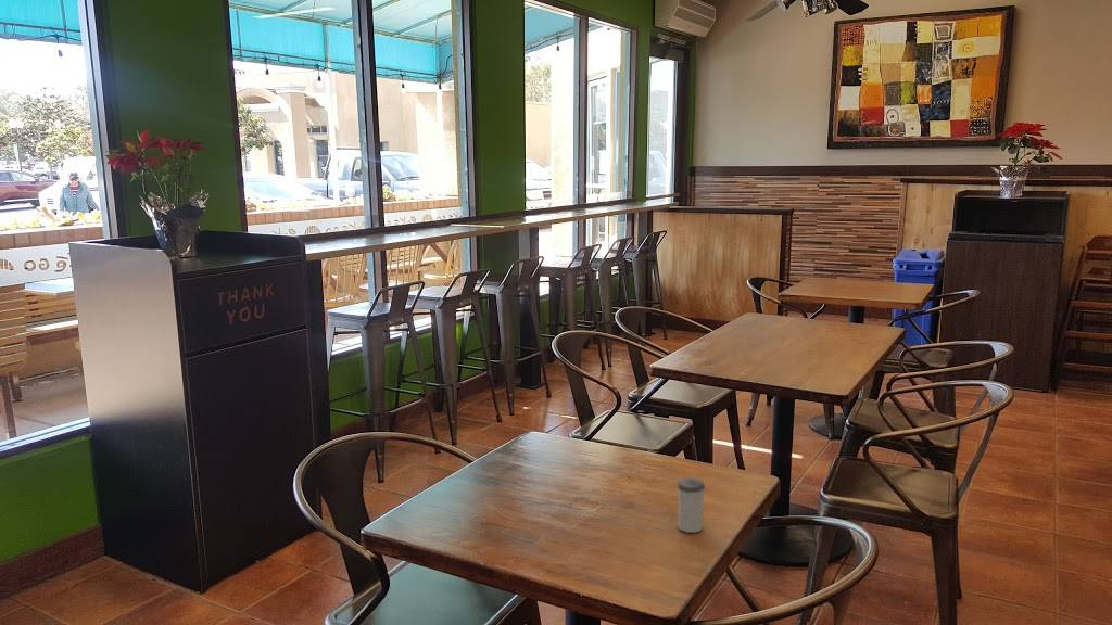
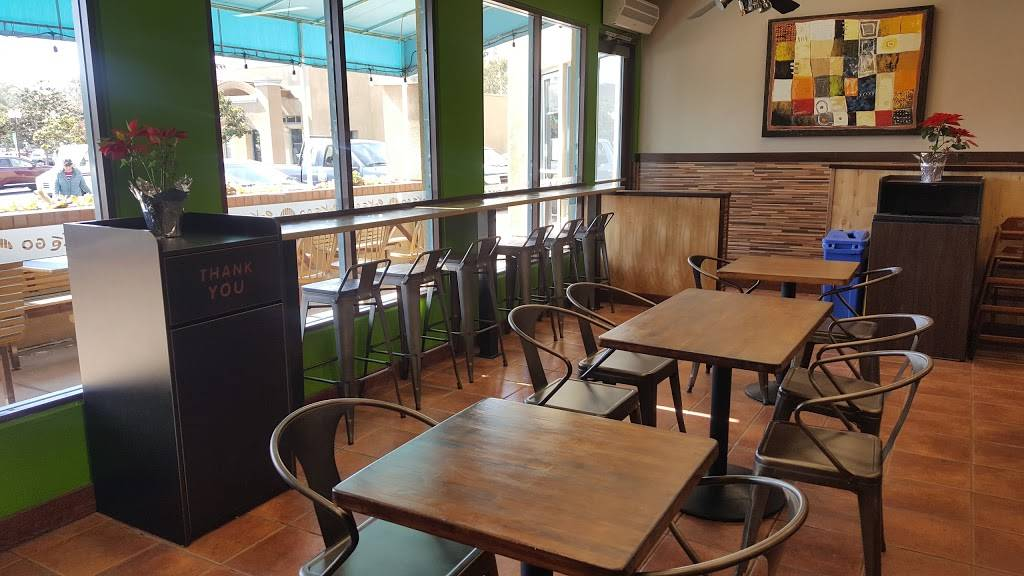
- salt shaker (690, 505)
